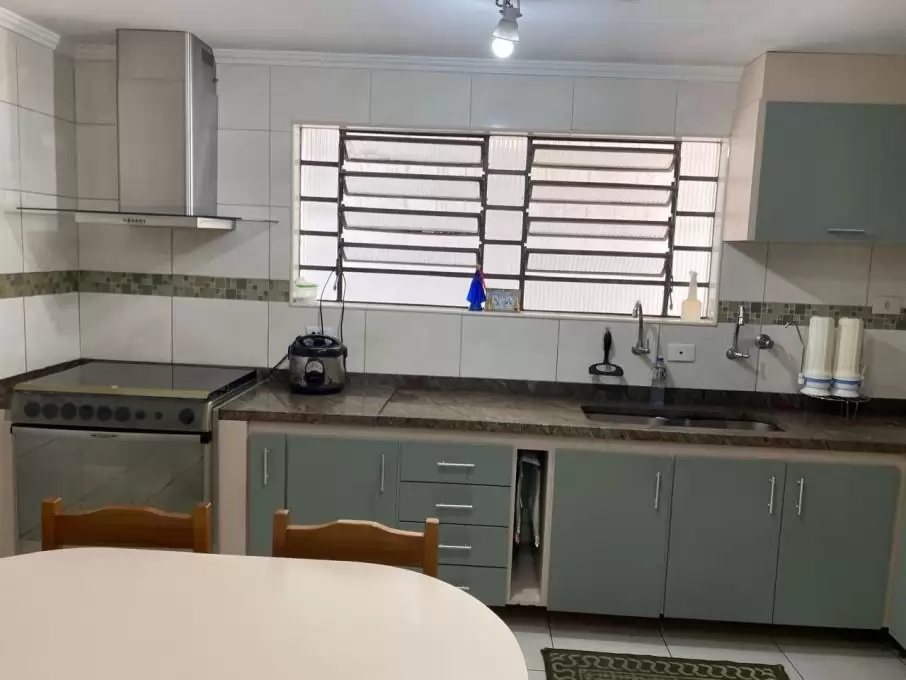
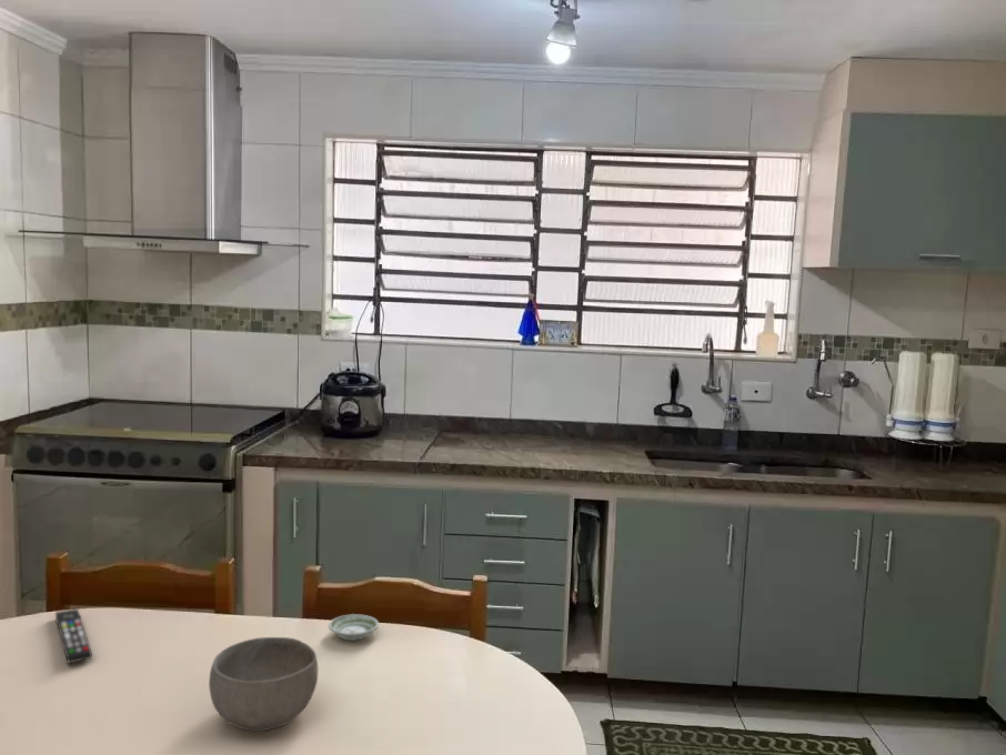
+ saucer (353, 628)
+ bowl (264, 687)
+ remote control (72, 634)
